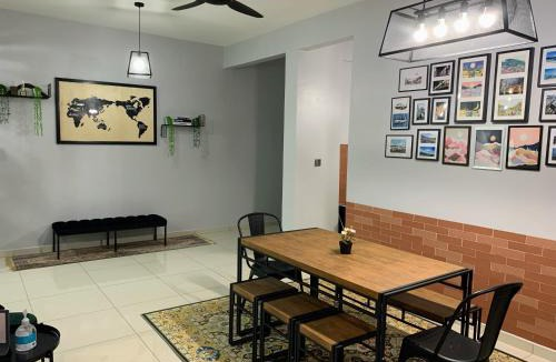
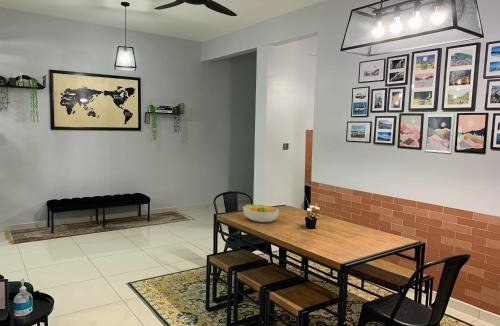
+ fruit bowl (260, 211)
